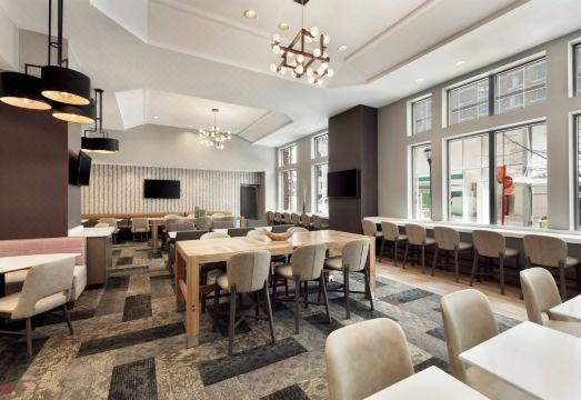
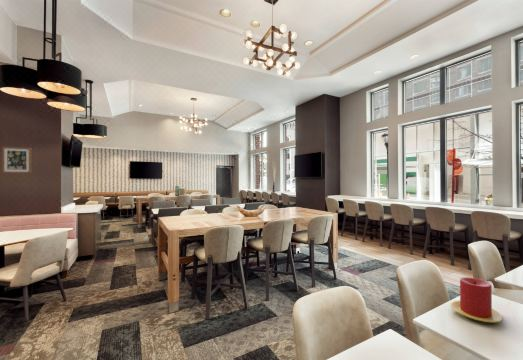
+ candle (475, 297)
+ wall art (16, 160)
